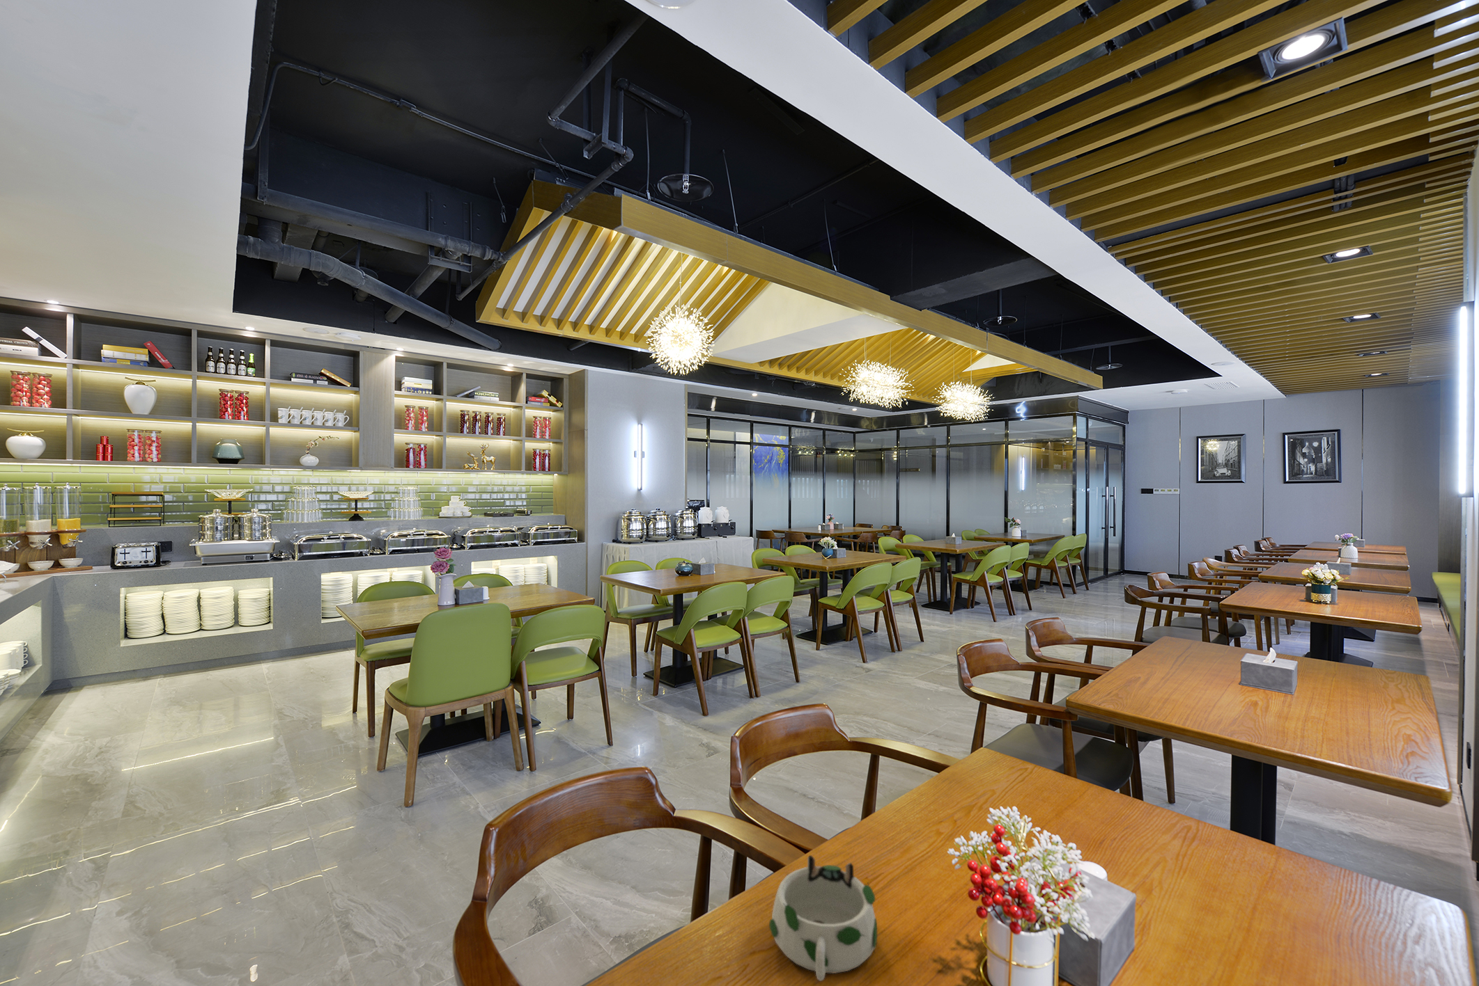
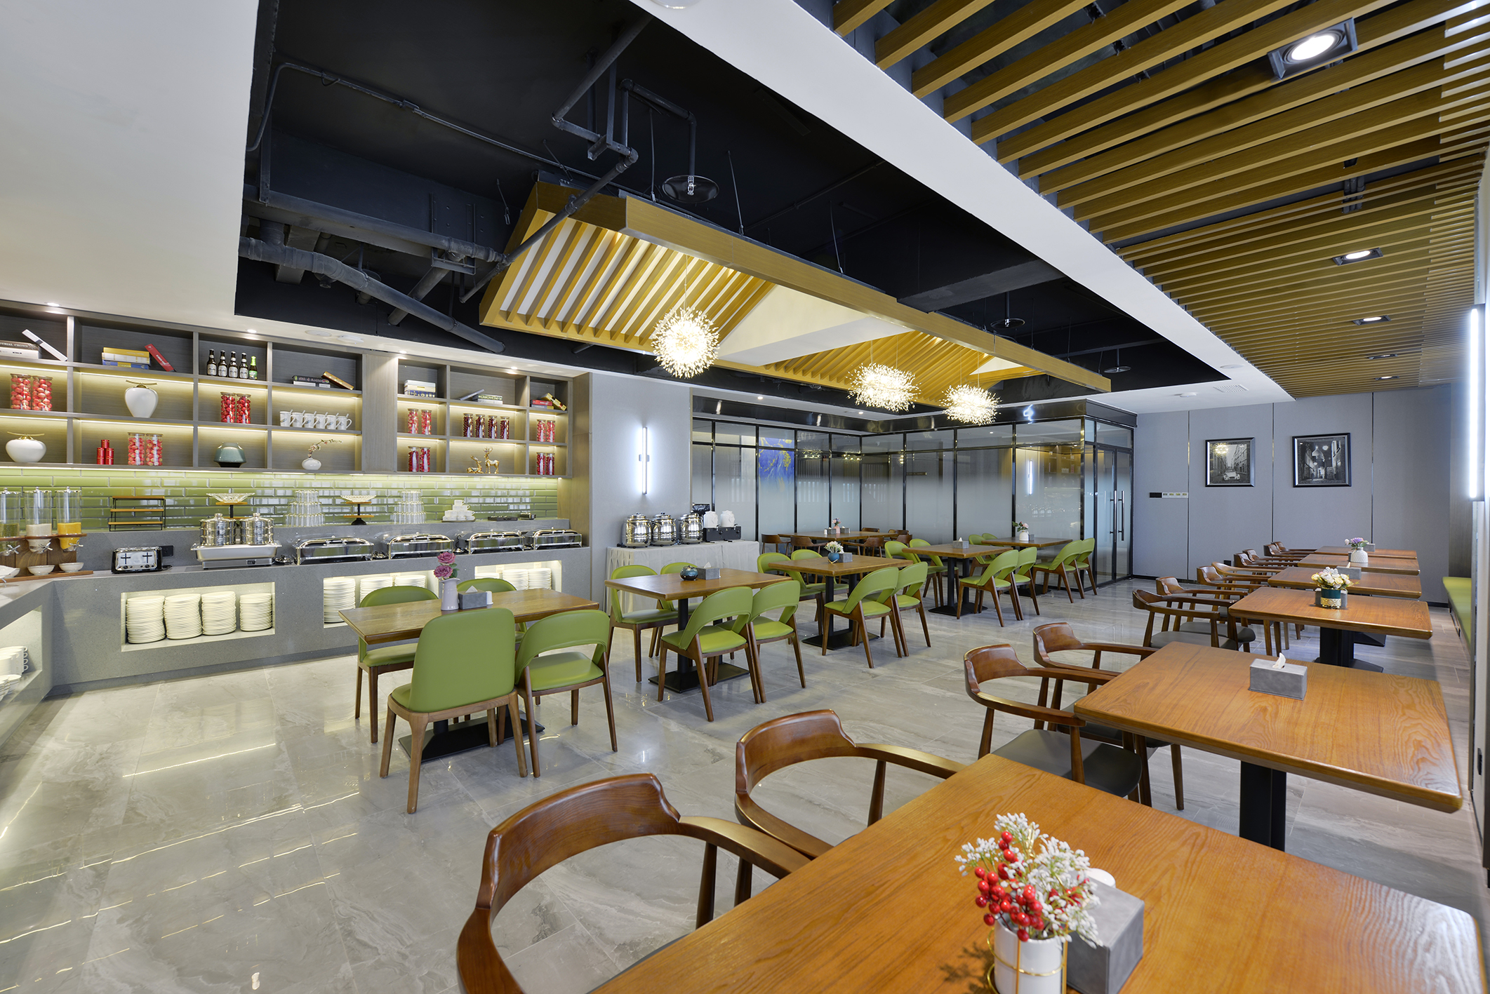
- bowl (822, 913)
